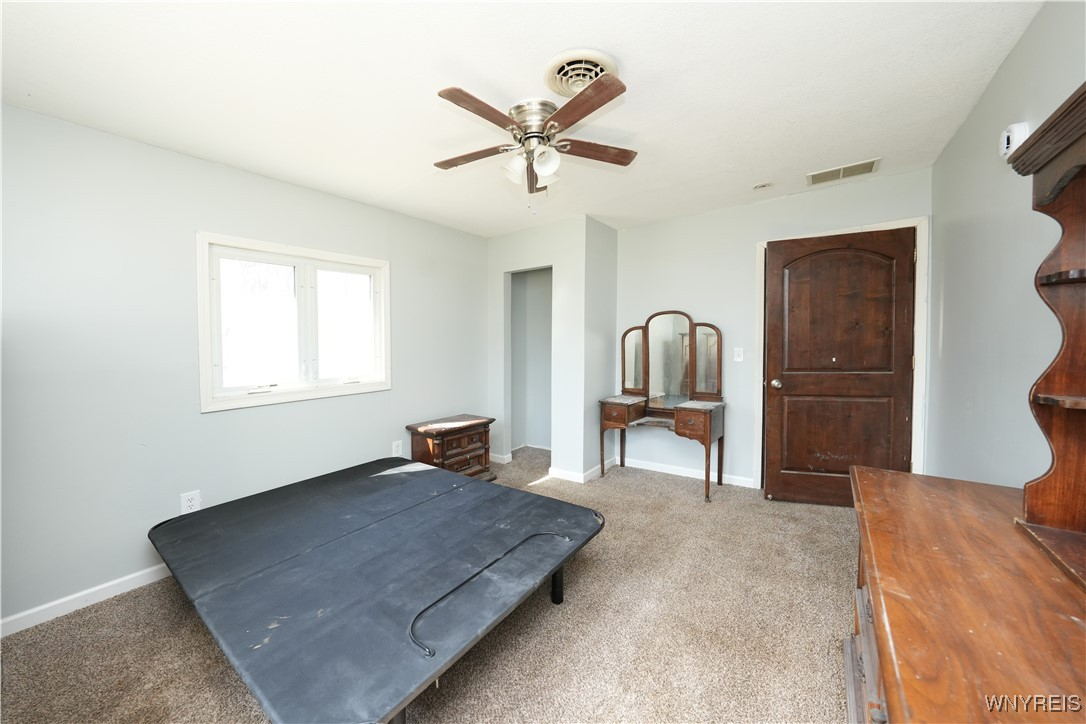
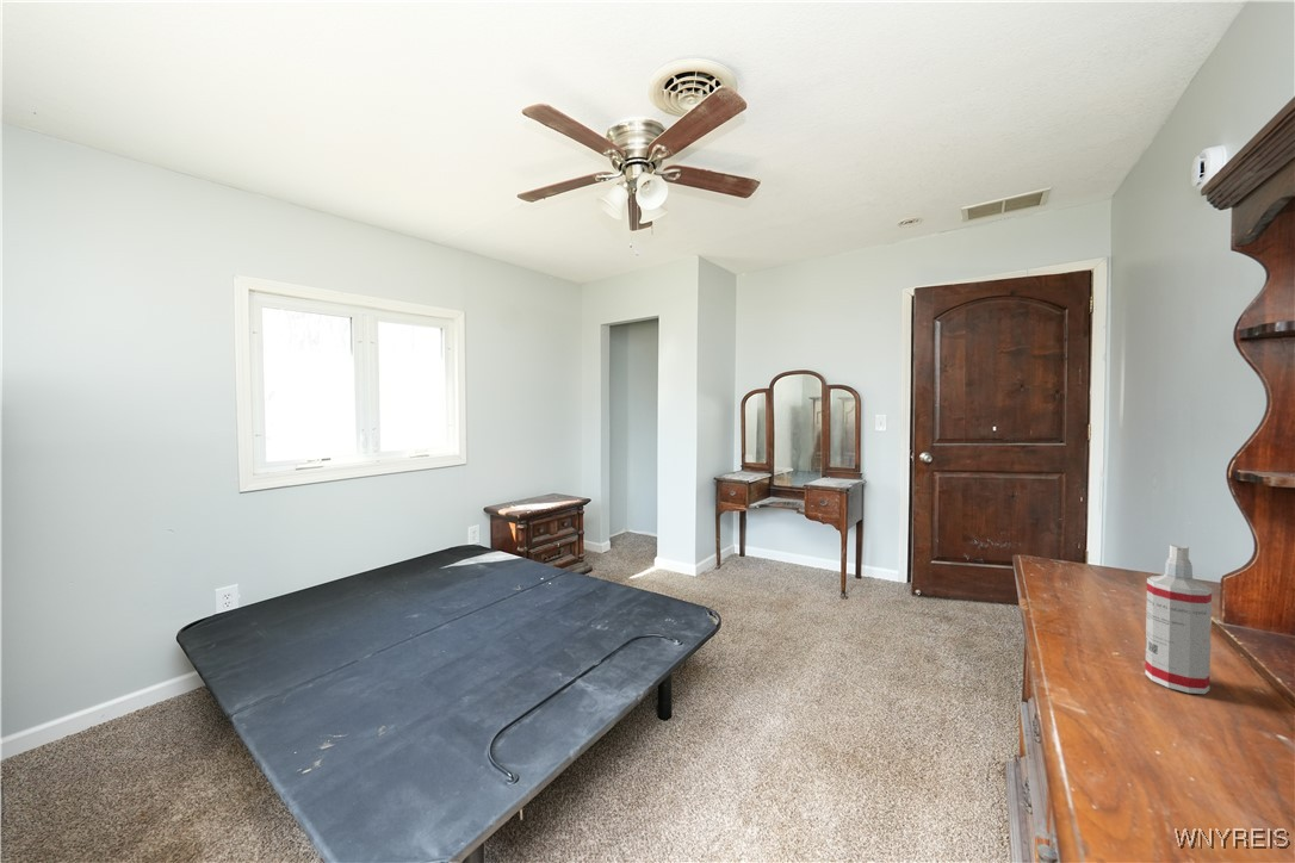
+ spray bottle (1177, 614)
